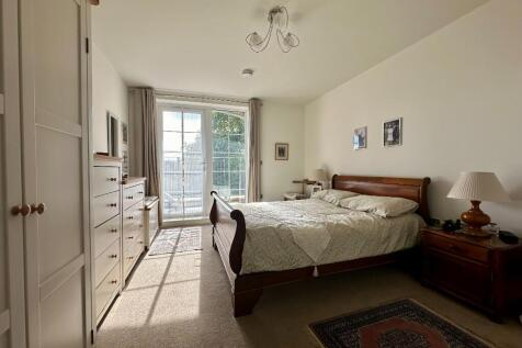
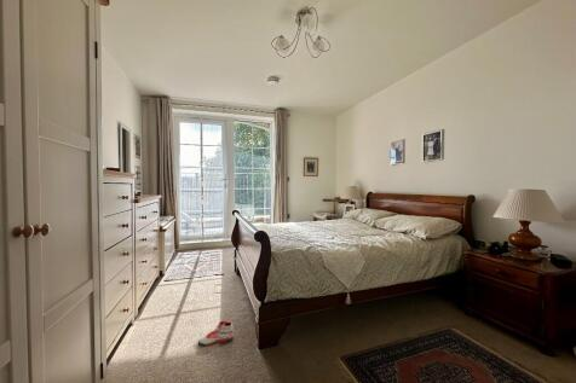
+ sneaker (215, 331)
